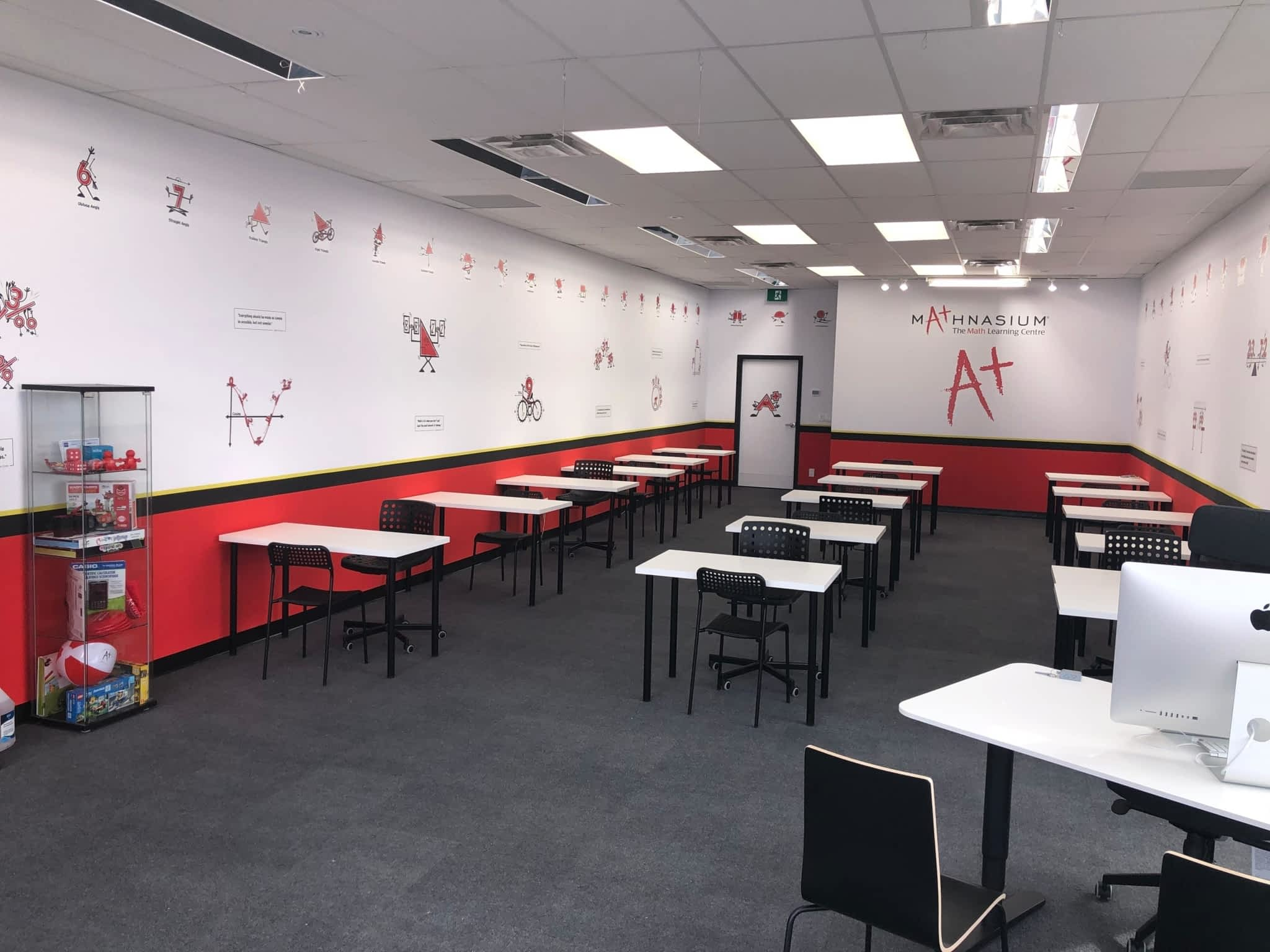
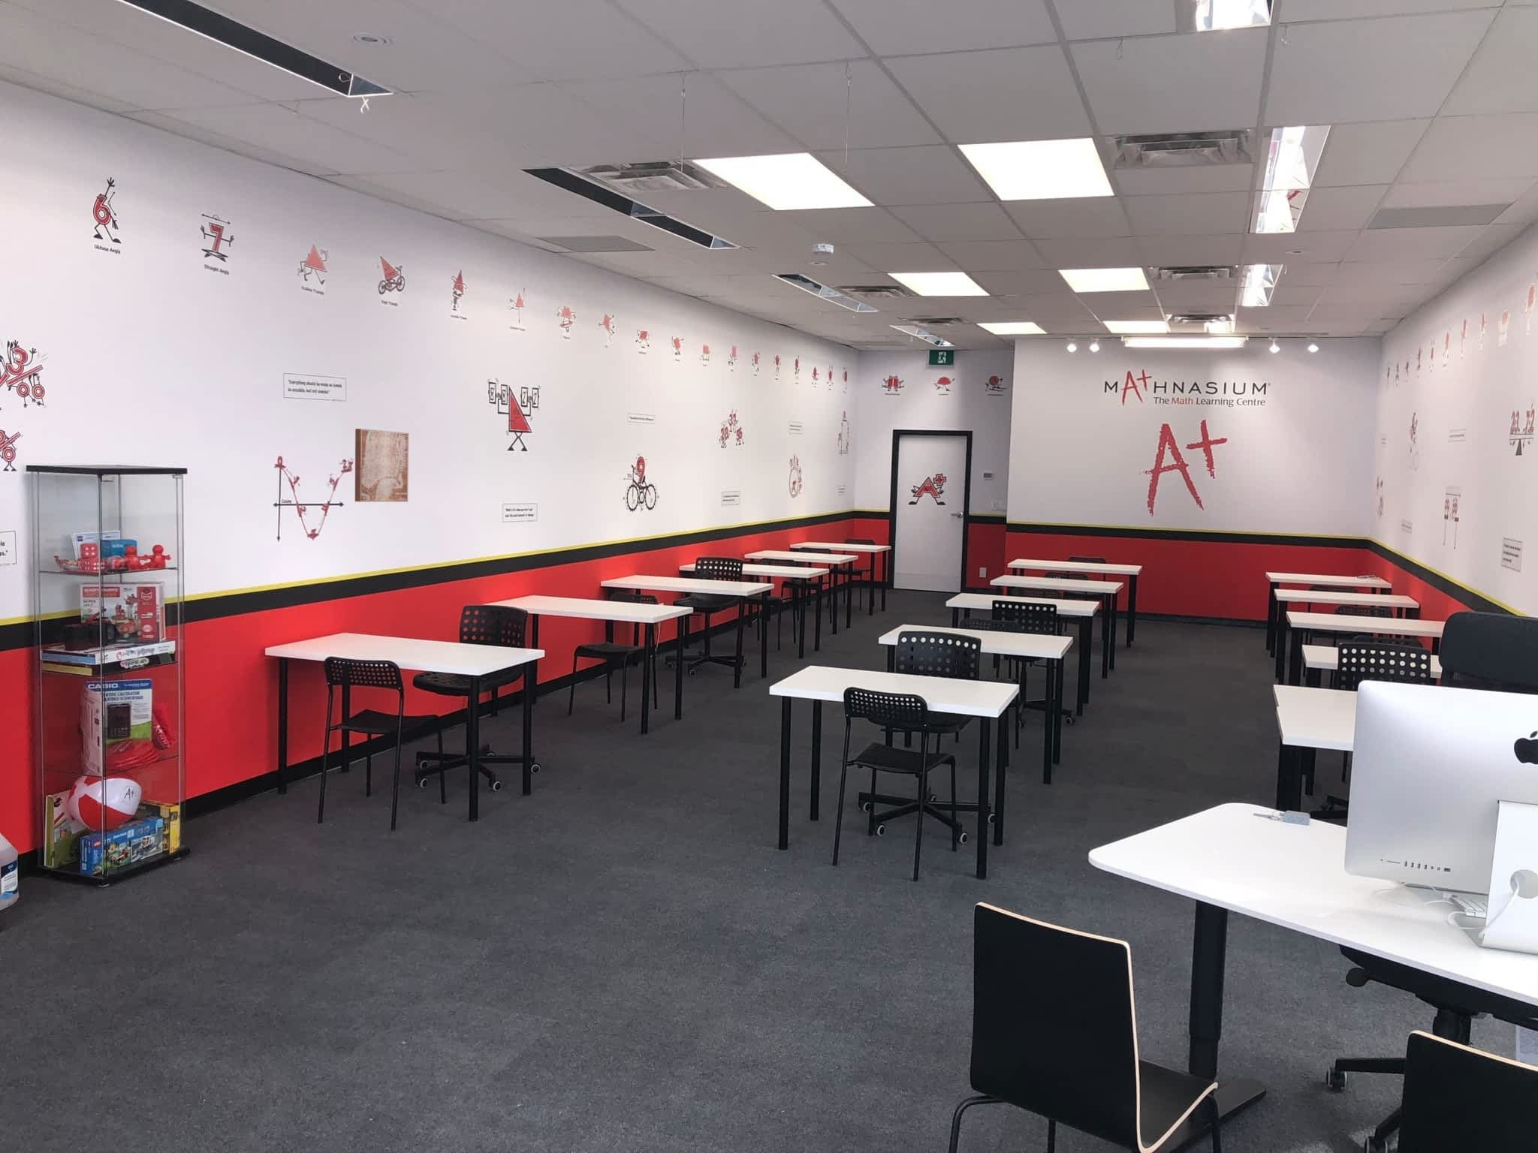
+ wall art (383, 466)
+ smoke detector (822, 249)
